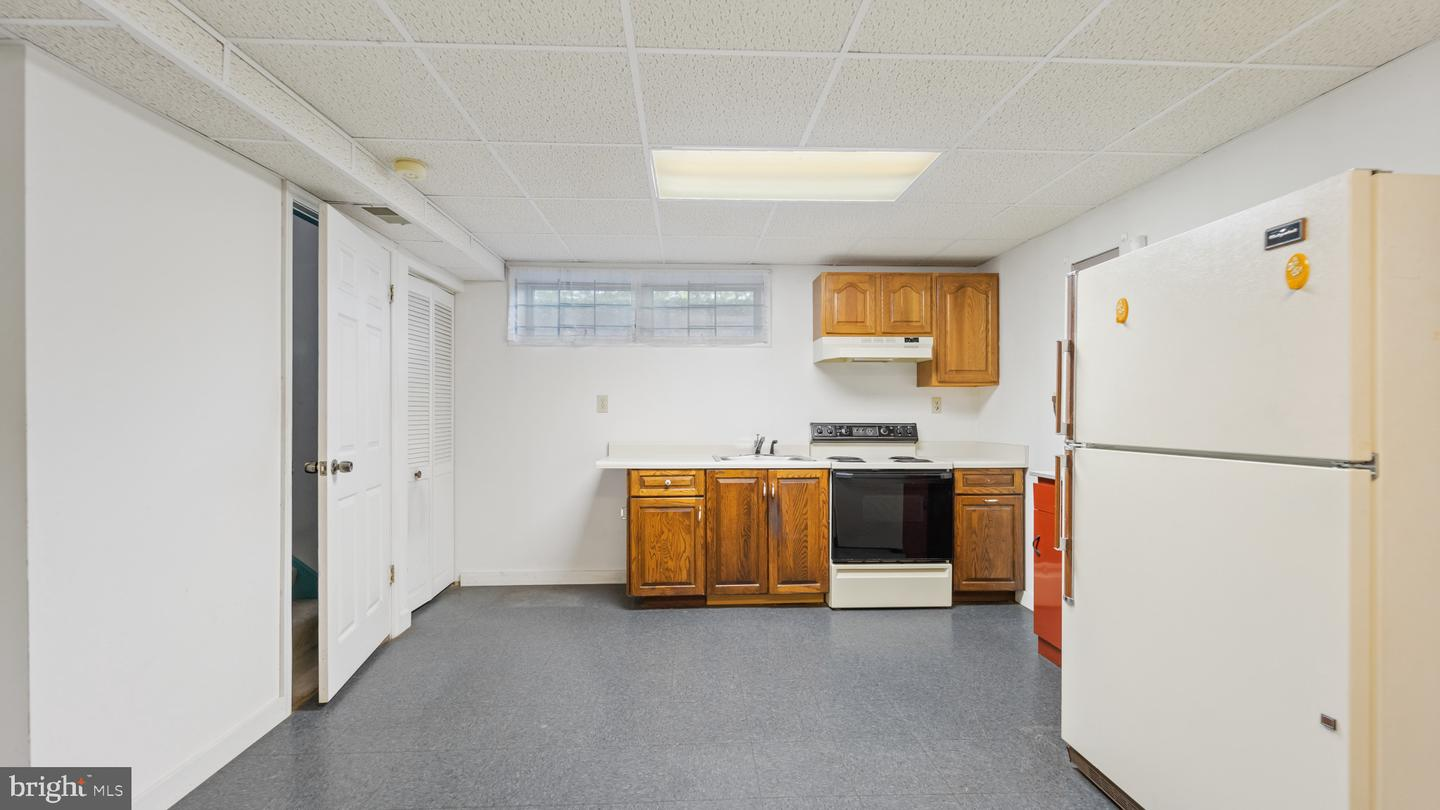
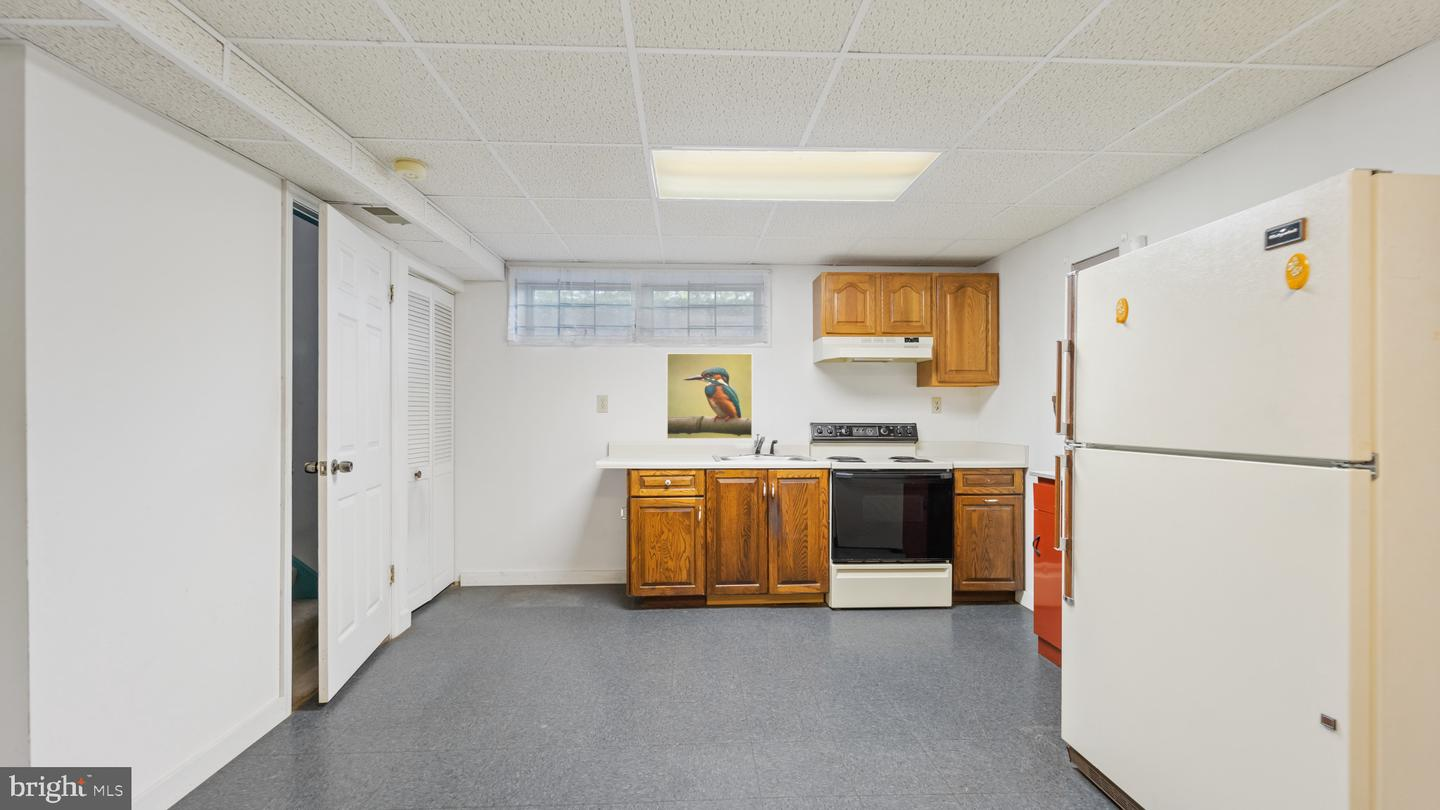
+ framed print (709, 396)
